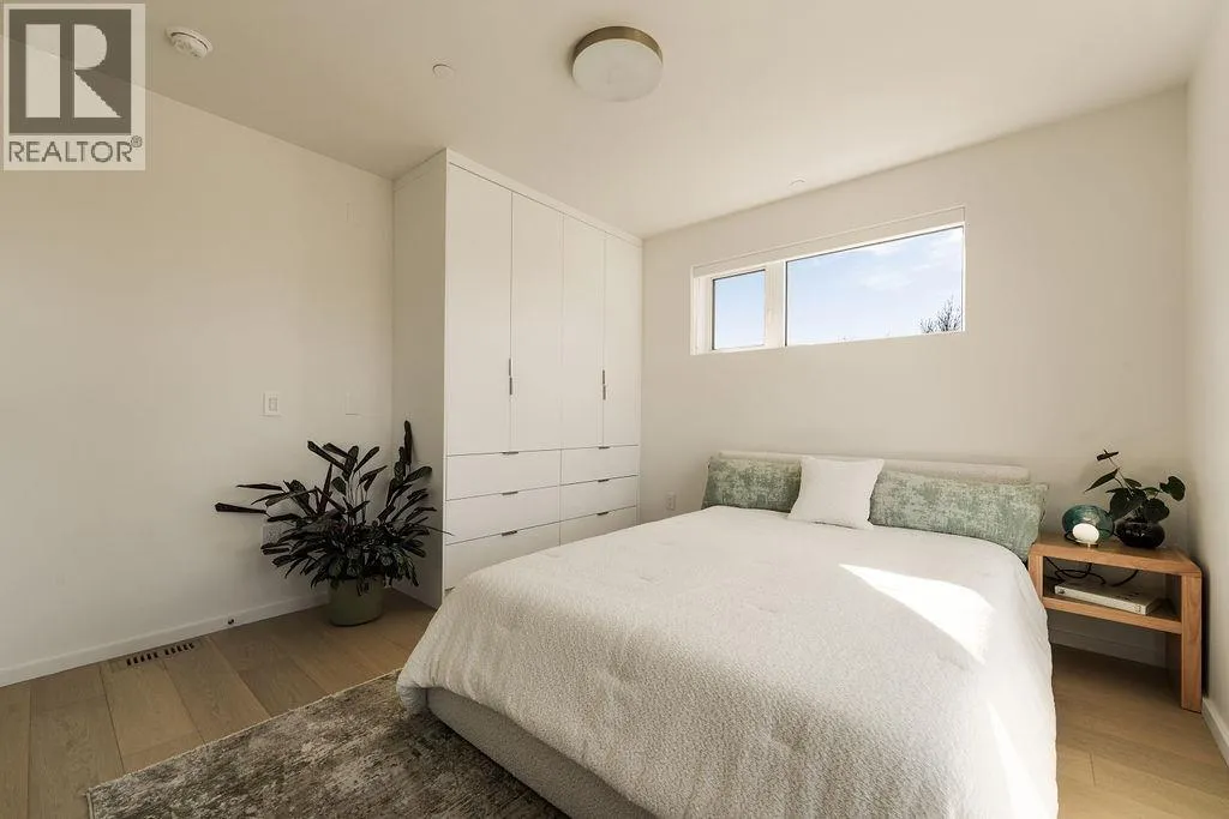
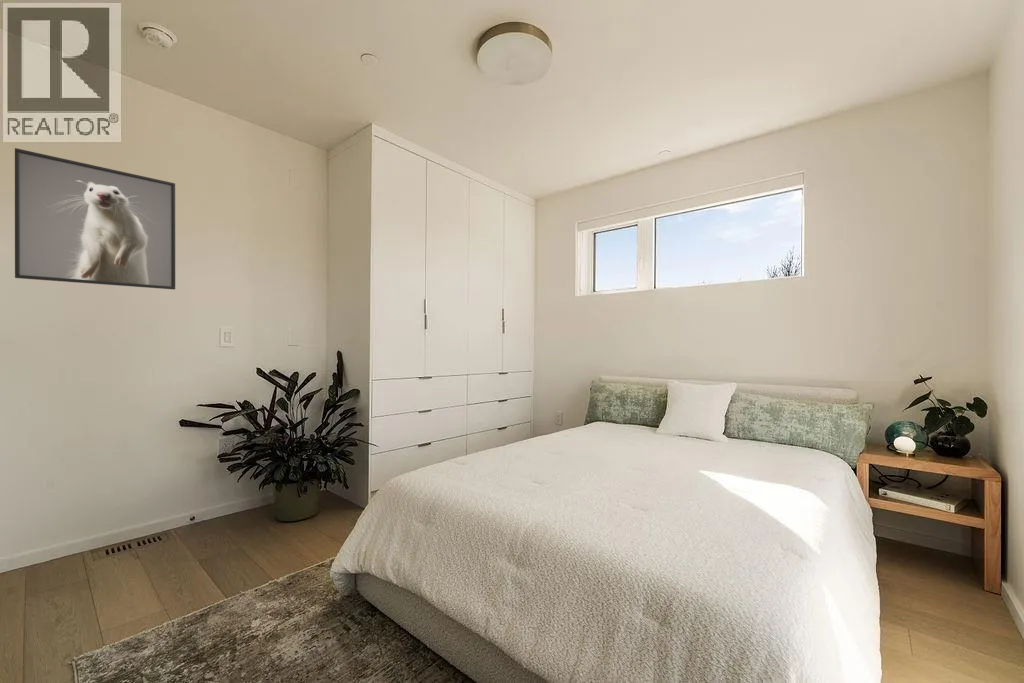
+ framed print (102, 226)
